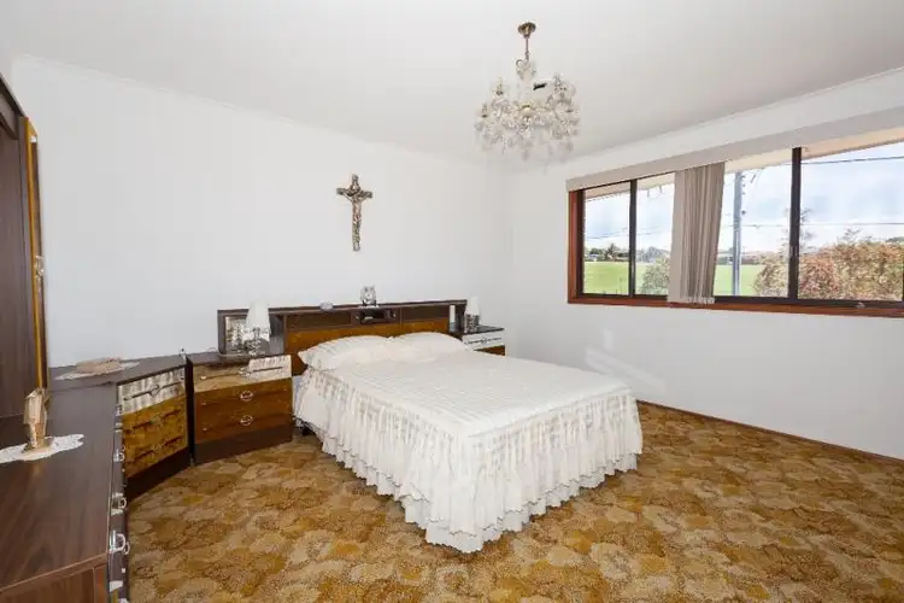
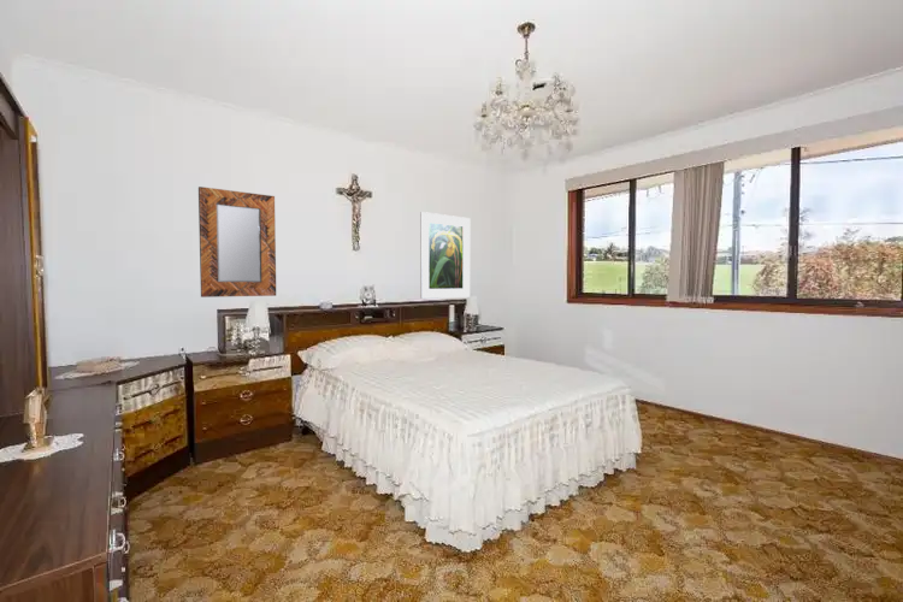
+ home mirror (238, 244)
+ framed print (445, 256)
